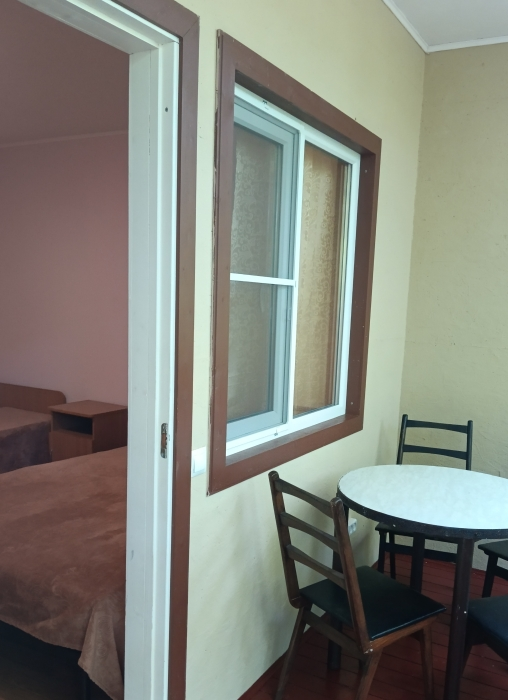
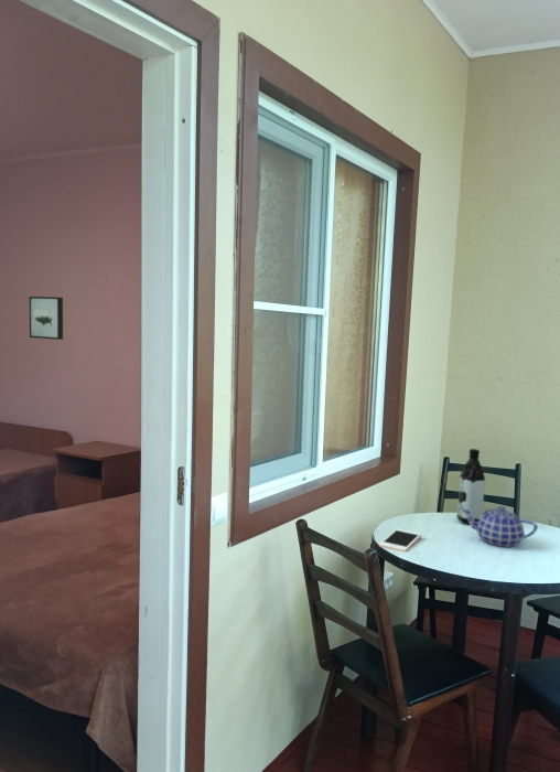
+ teapot (497, 524)
+ wall art (45, 318)
+ cell phone (400, 539)
+ water bottle (471, 485)
